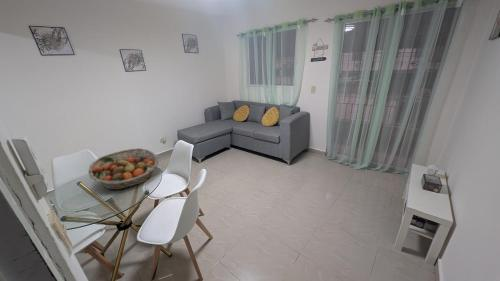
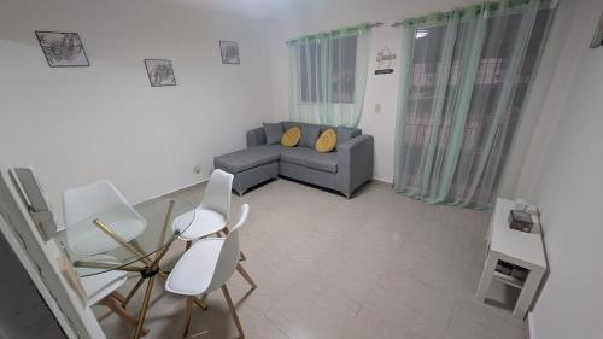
- fruit basket (126, 168)
